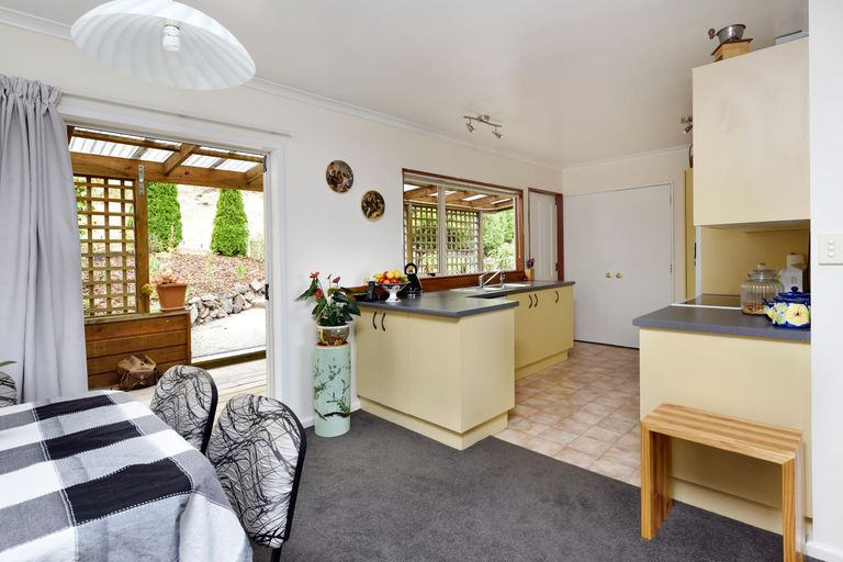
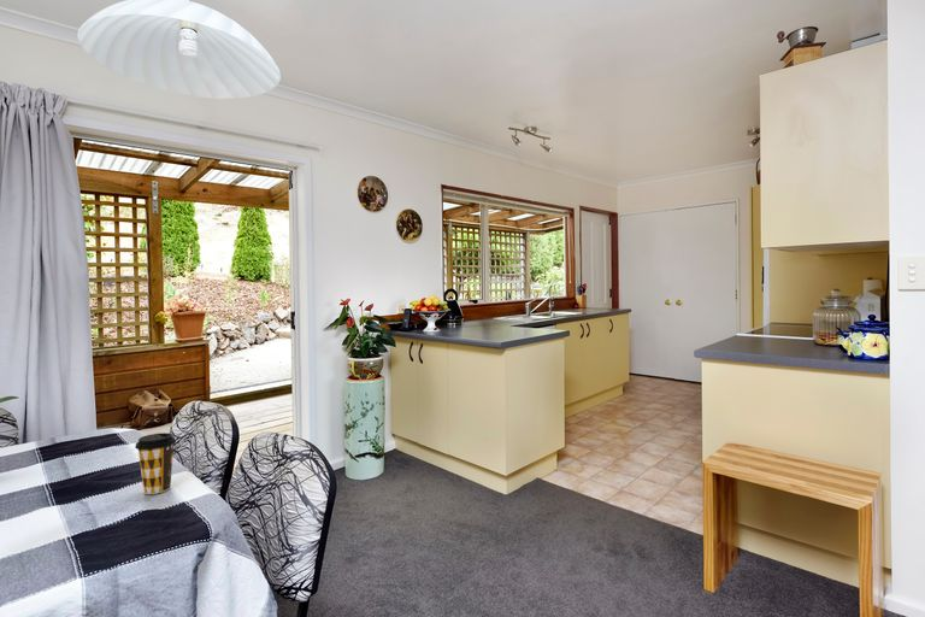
+ coffee cup (155, 463)
